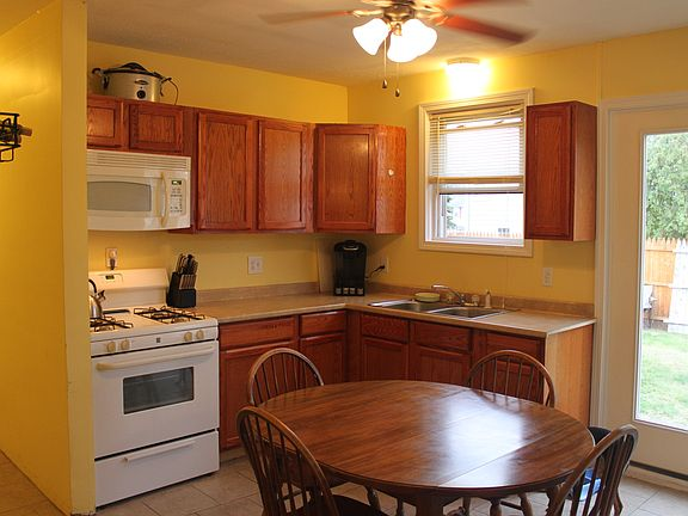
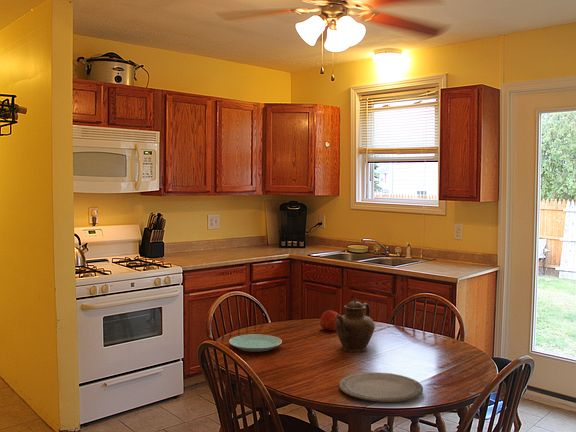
+ plate (255, 343)
+ teapot (352, 323)
+ fruit (330, 320)
+ plate (380, 387)
